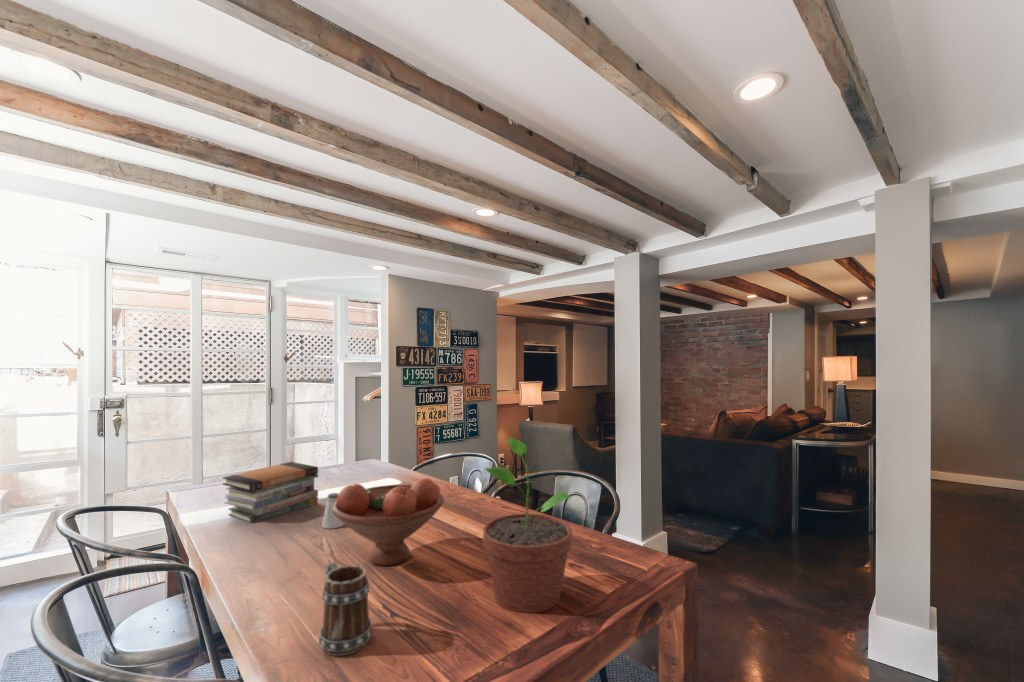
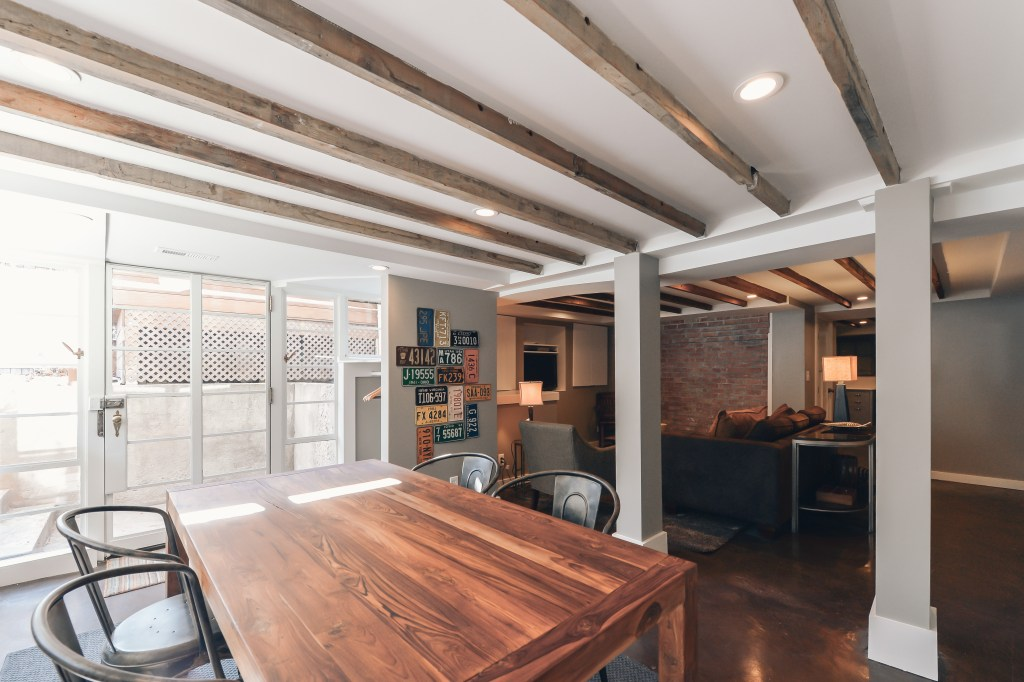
- book stack (272, 490)
- potted plant (527, 518)
- fruit bowl (389, 517)
- mug (341, 603)
- saltshaker (331, 509)
